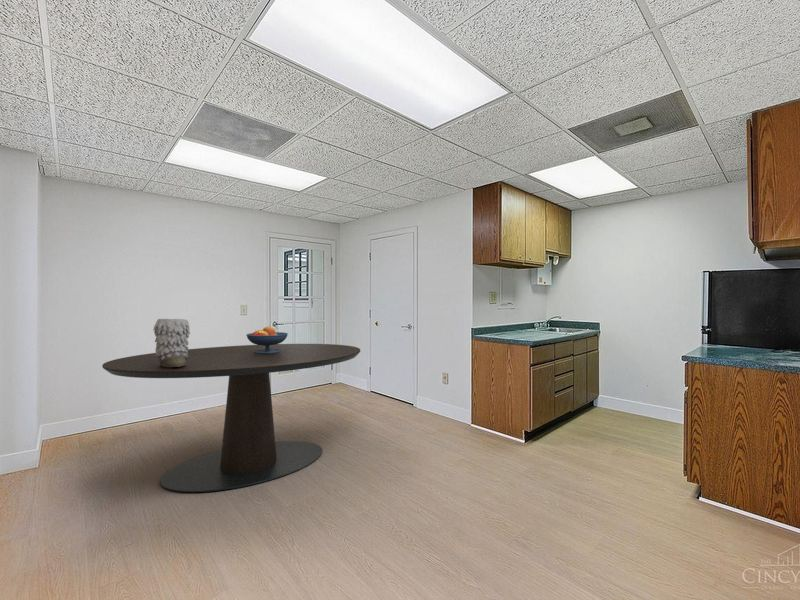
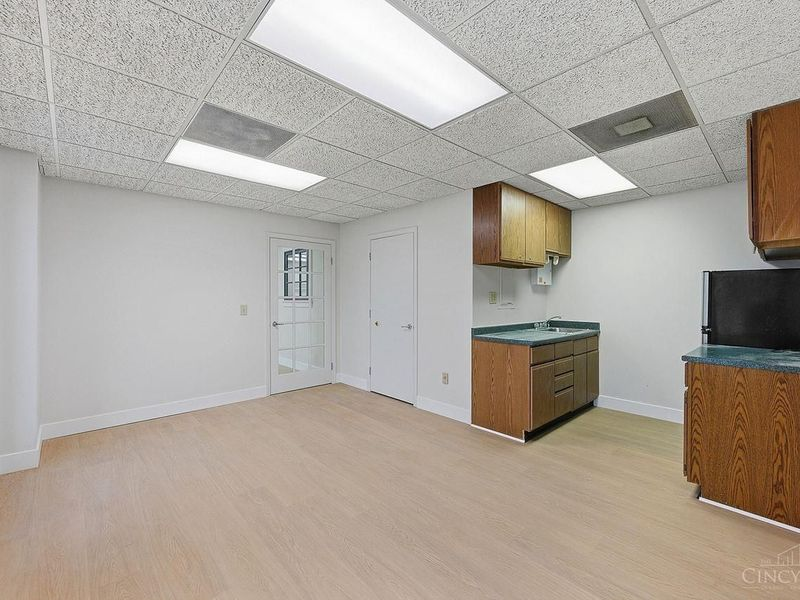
- vase (172, 341)
- fruit bowl (267, 339)
- dining table (249, 408)
